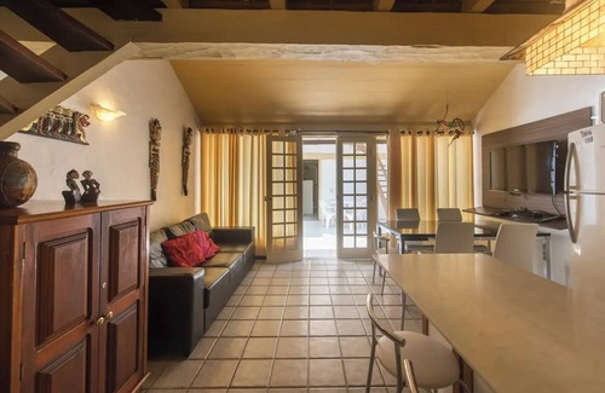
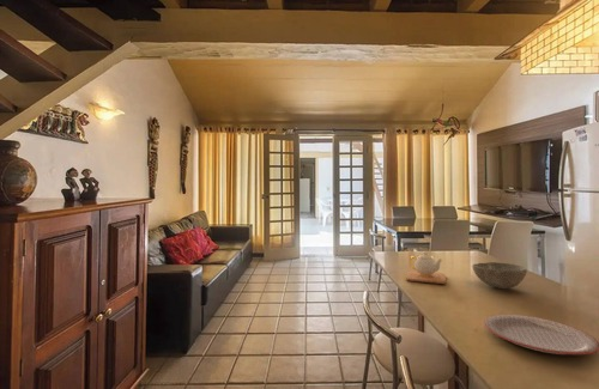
+ teapot (425, 265)
+ plate (537, 334)
+ bowl (498, 275)
